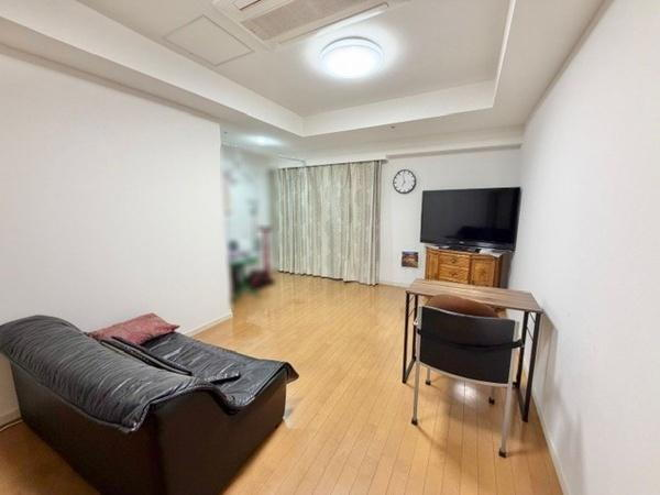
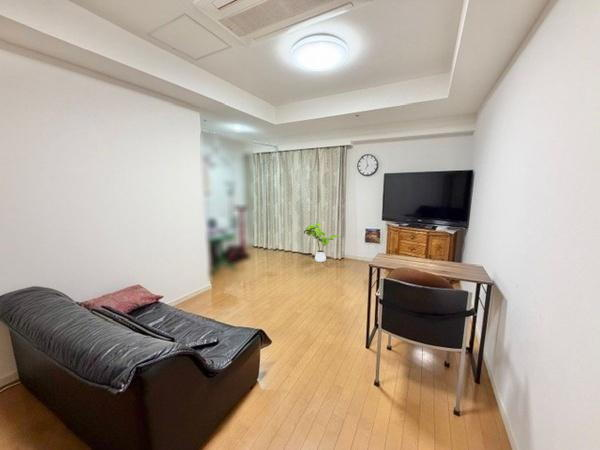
+ house plant (321, 242)
